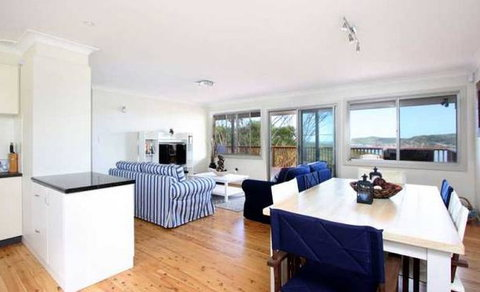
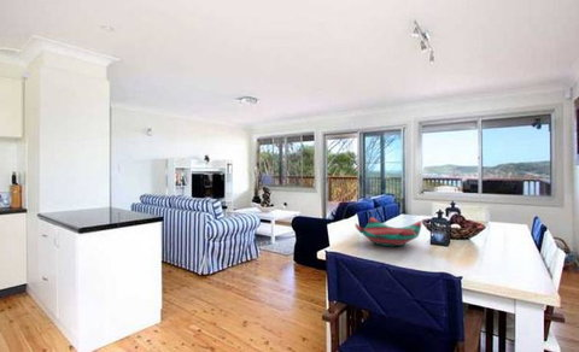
+ decorative bowl (388, 231)
